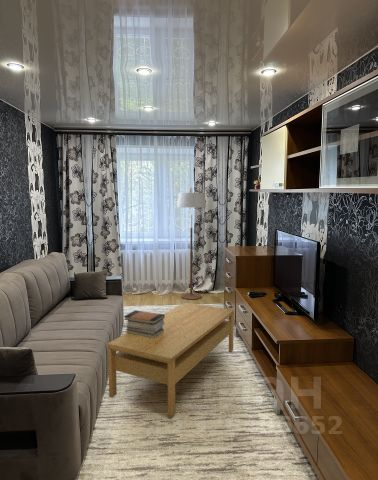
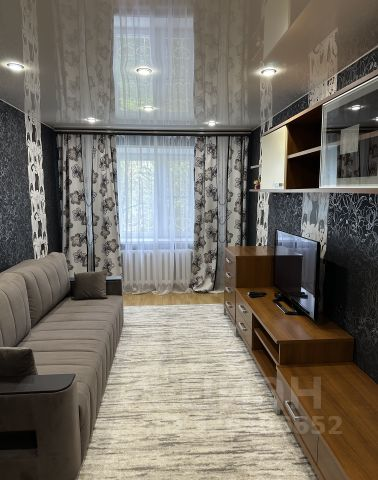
- floor lamp (191, 242)
- book stack (144, 323)
- coffee table (179, 347)
